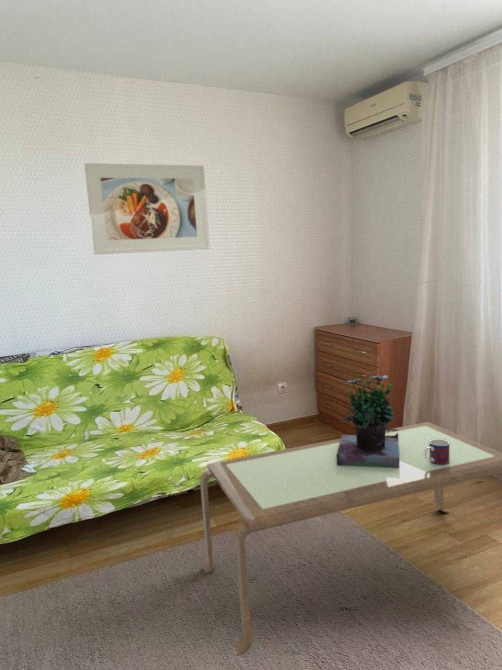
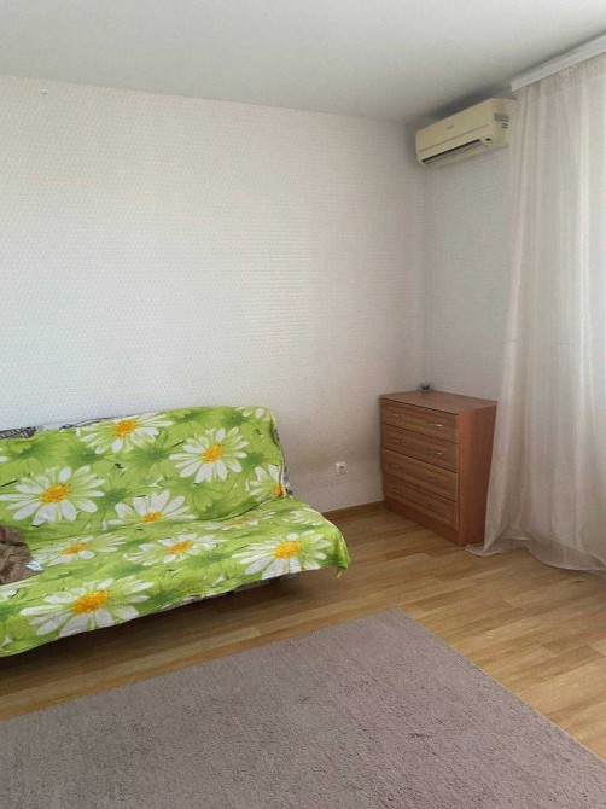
- potted flower (367, 415)
- mug (435, 452)
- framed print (150, 208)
- coffee table (359, 506)
